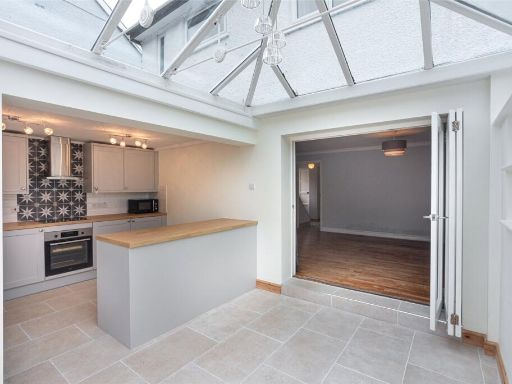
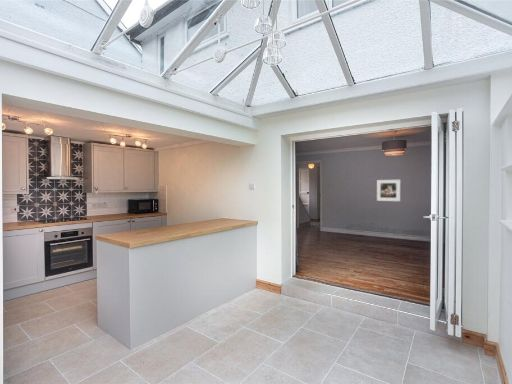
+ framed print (388, 190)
